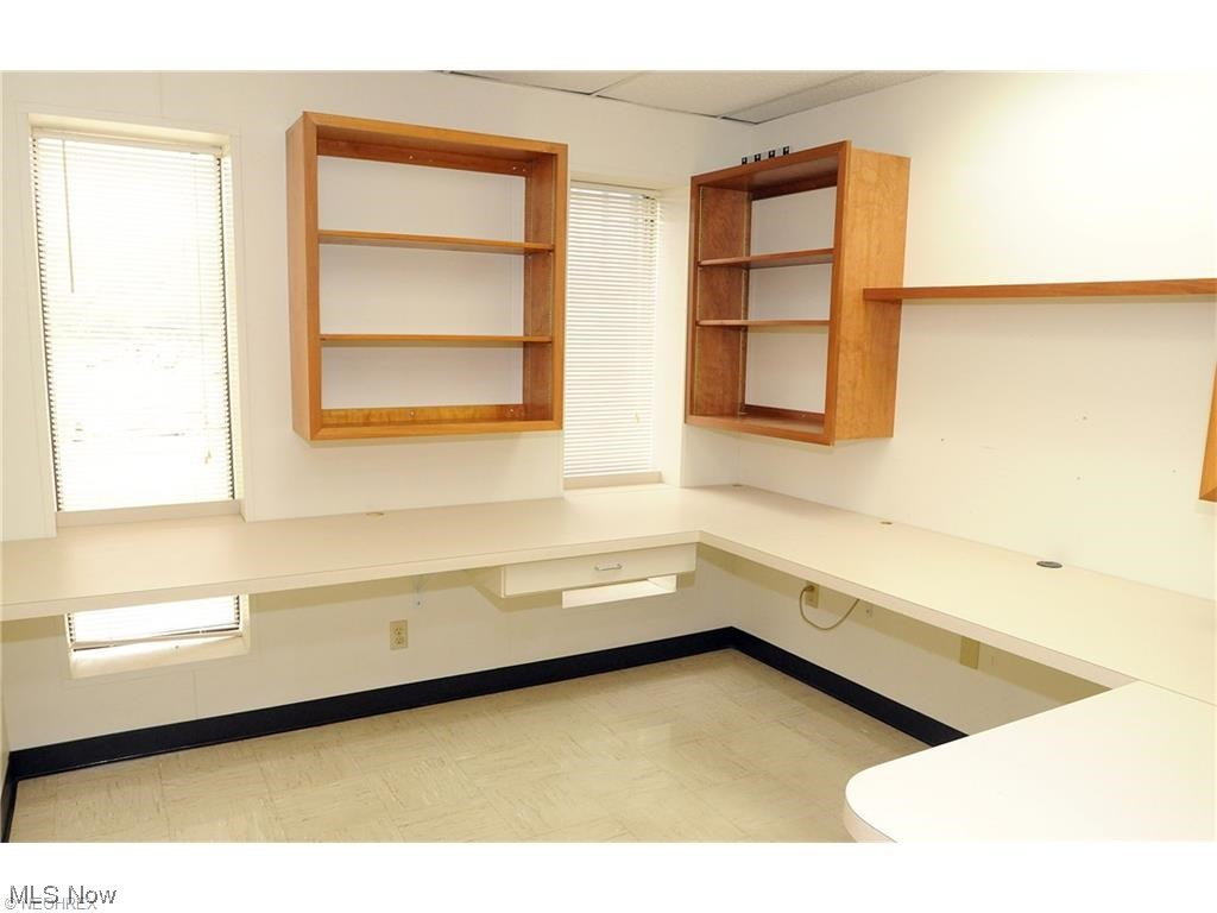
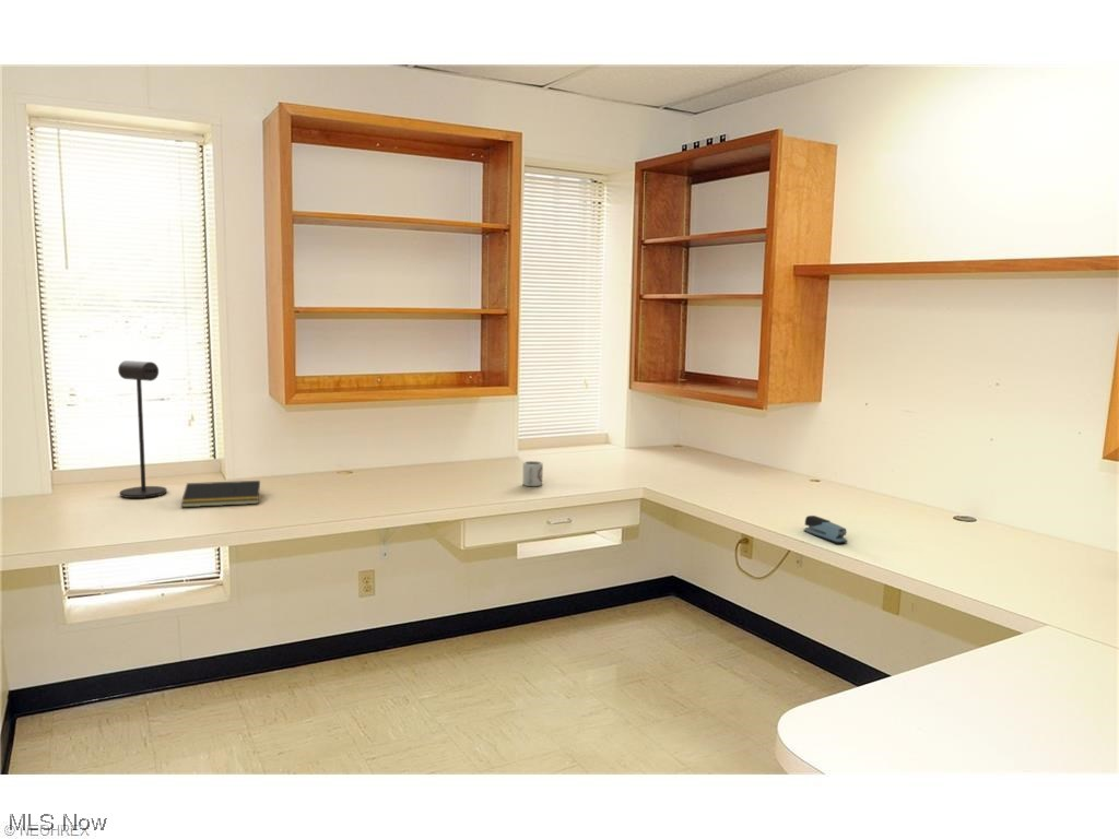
+ desk lamp (140, 427)
+ cup (531, 474)
+ stapler (824, 528)
+ notepad (222, 493)
